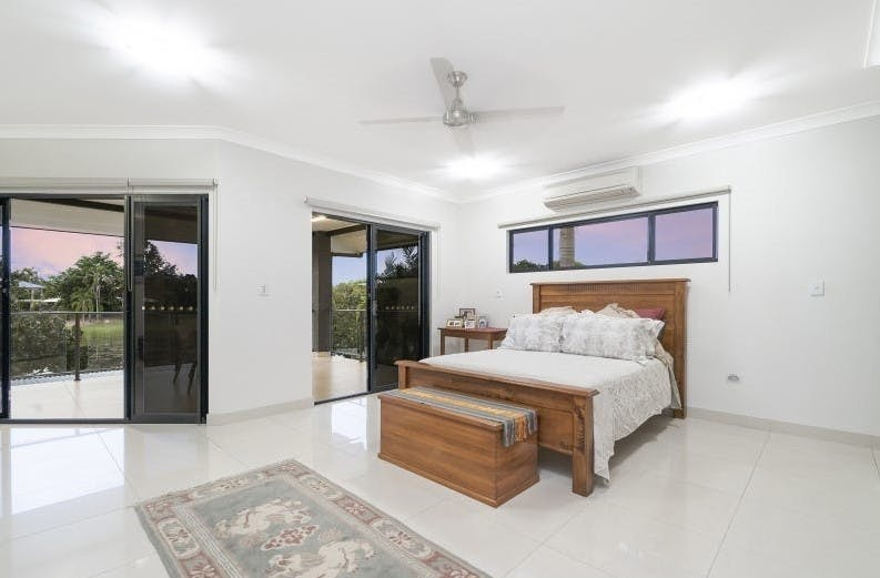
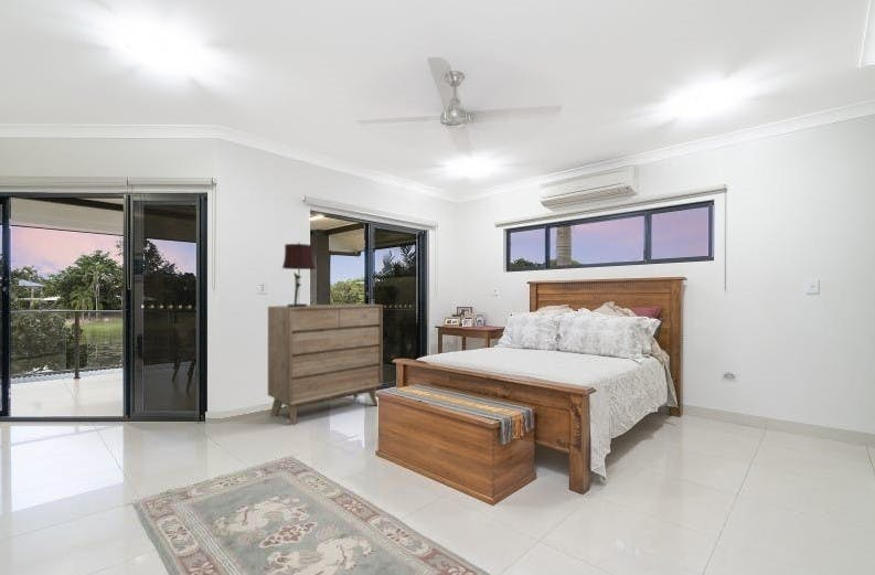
+ dresser (328, 358)
+ table lamp (299, 274)
